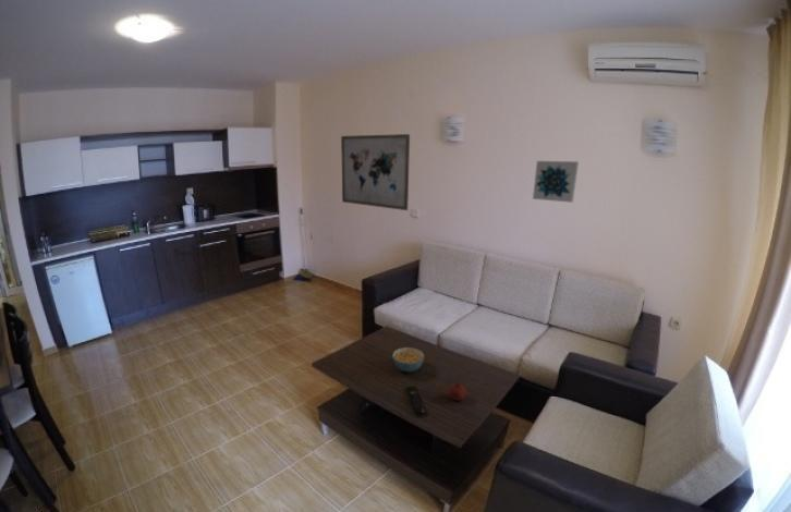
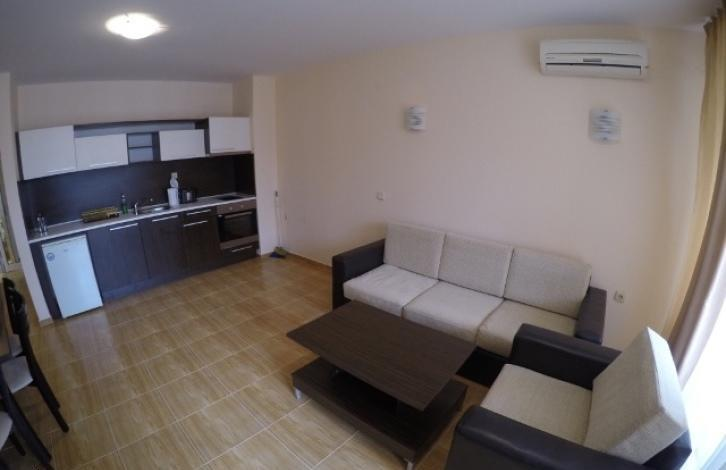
- wall art (373, 171)
- remote control (415, 400)
- cereal bowl (407, 362)
- wall art (555, 181)
- fruit (457, 390)
